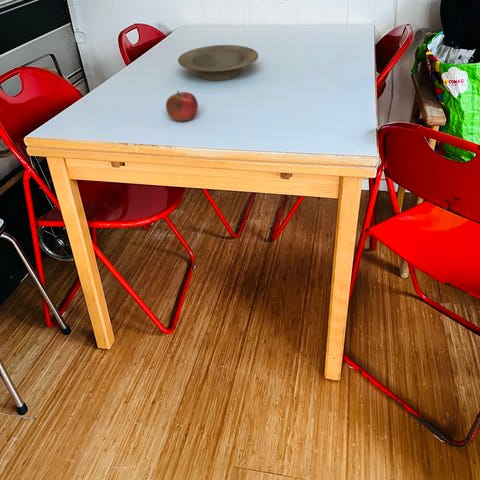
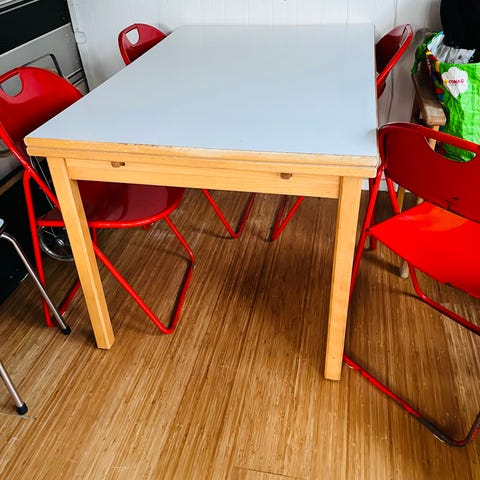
- bowl (218, 66)
- fruit (181, 105)
